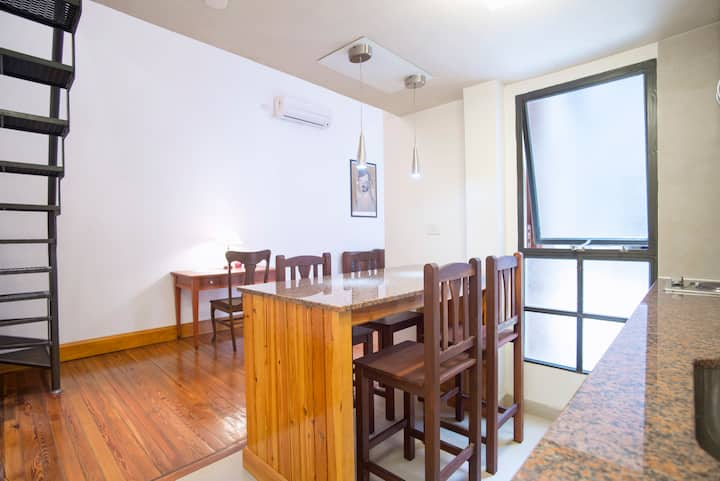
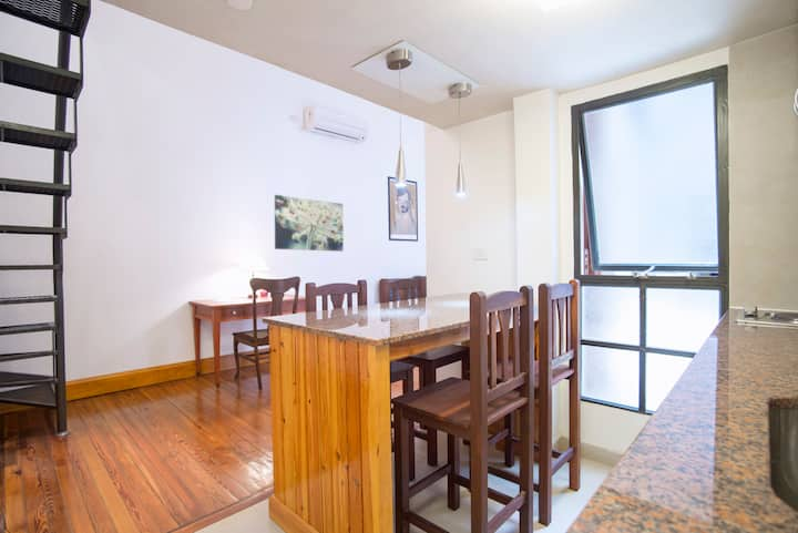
+ wall art (310, 225)
